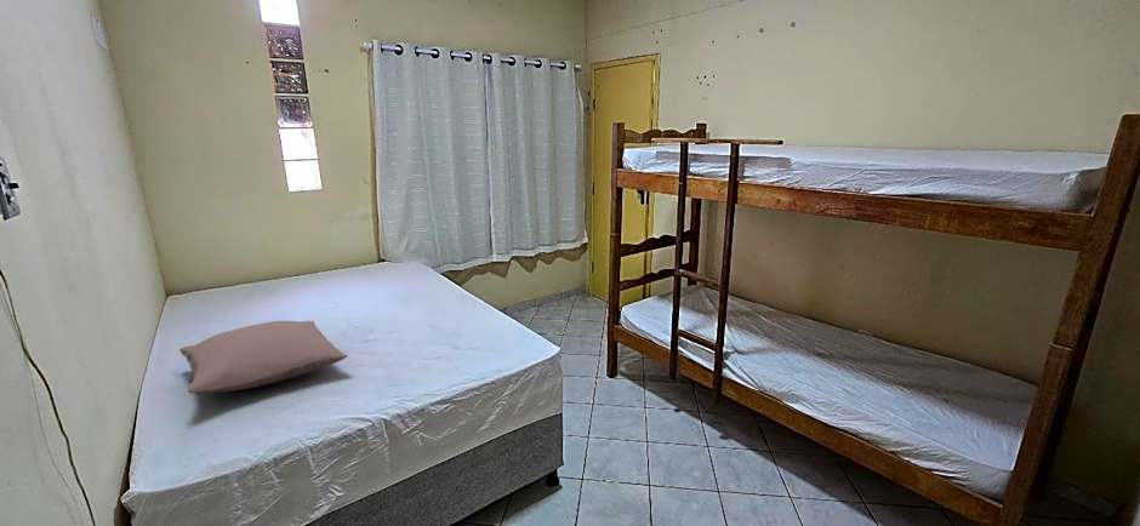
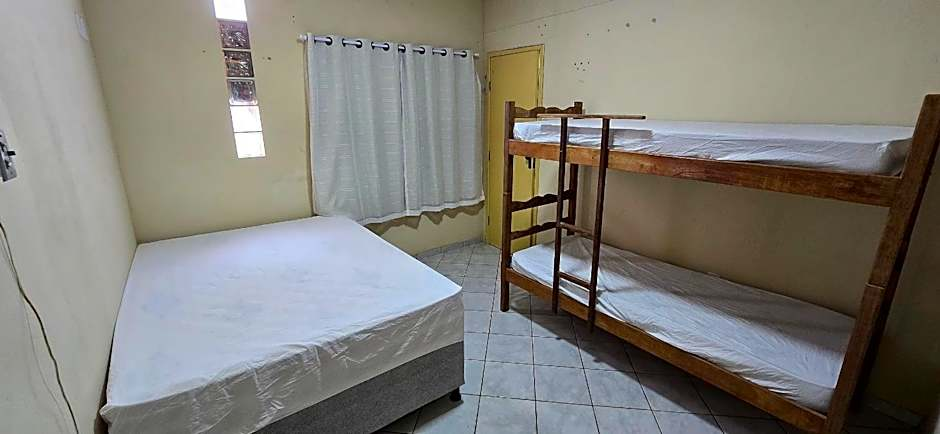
- pillow (262, 351)
